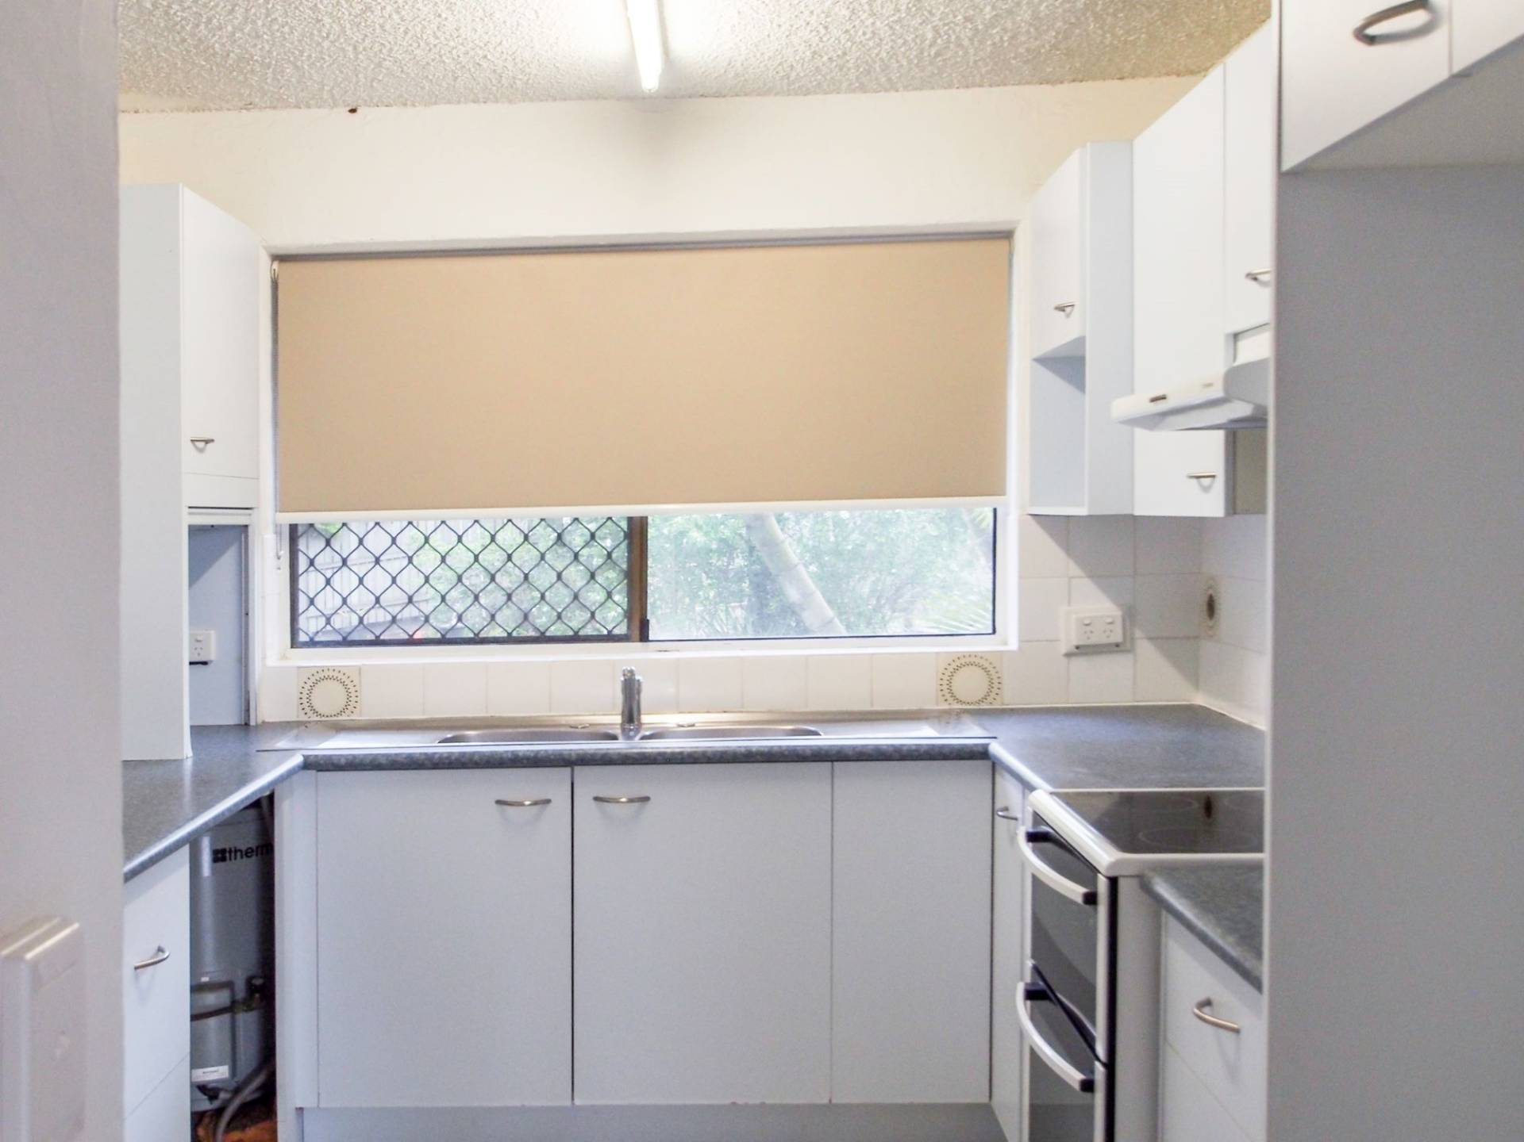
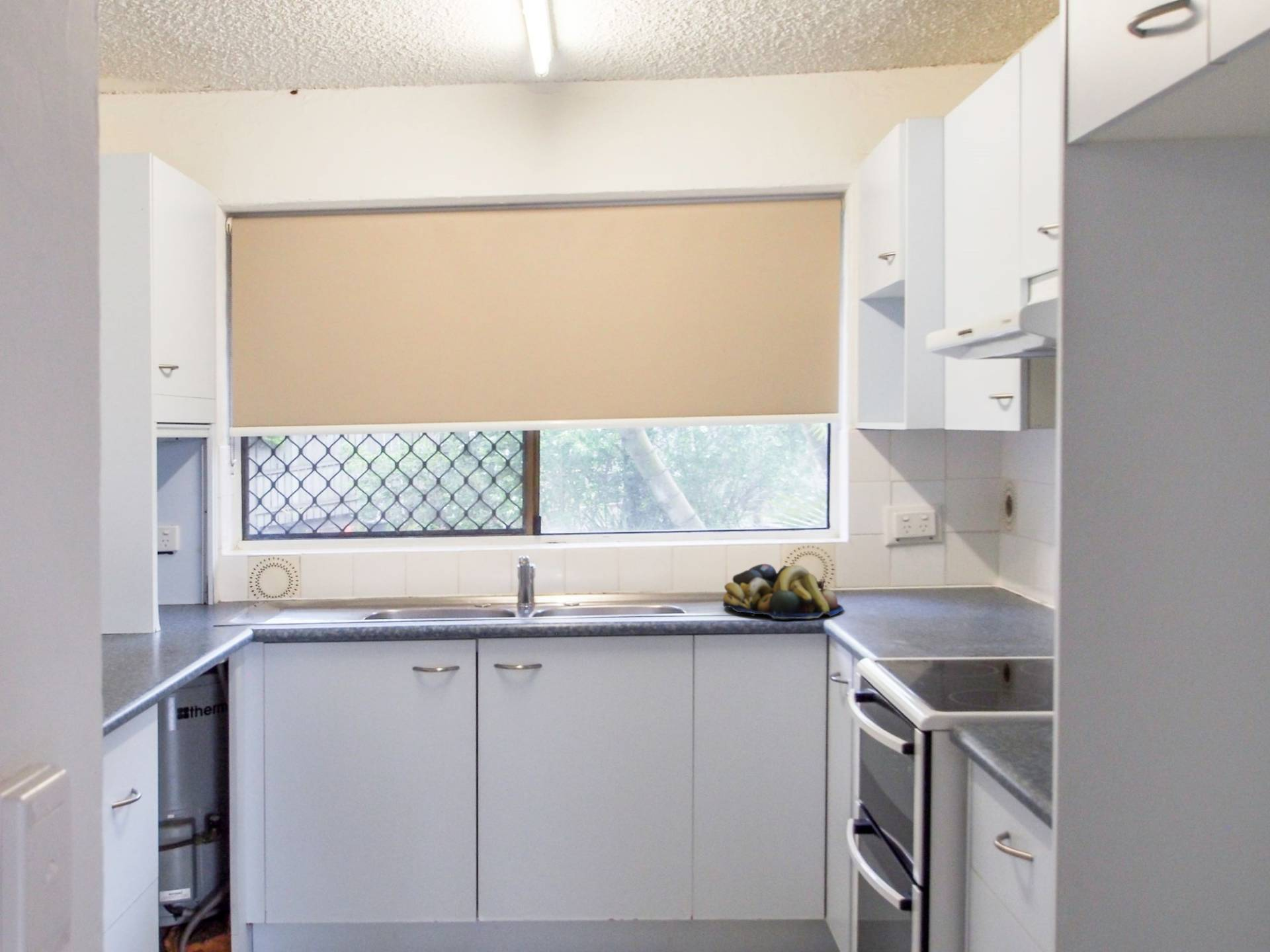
+ fruit bowl (783, 587)
